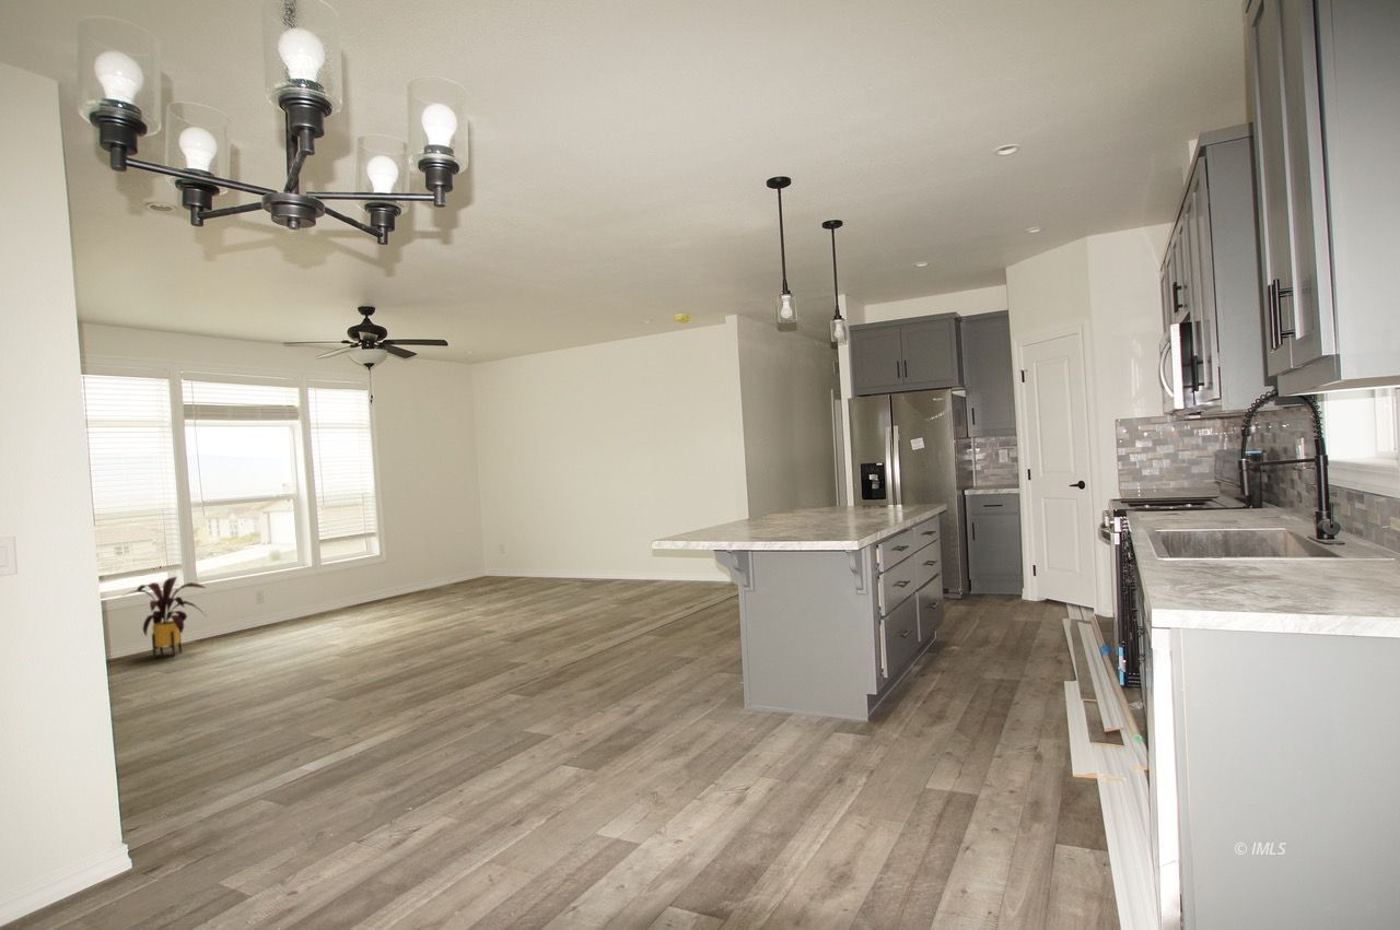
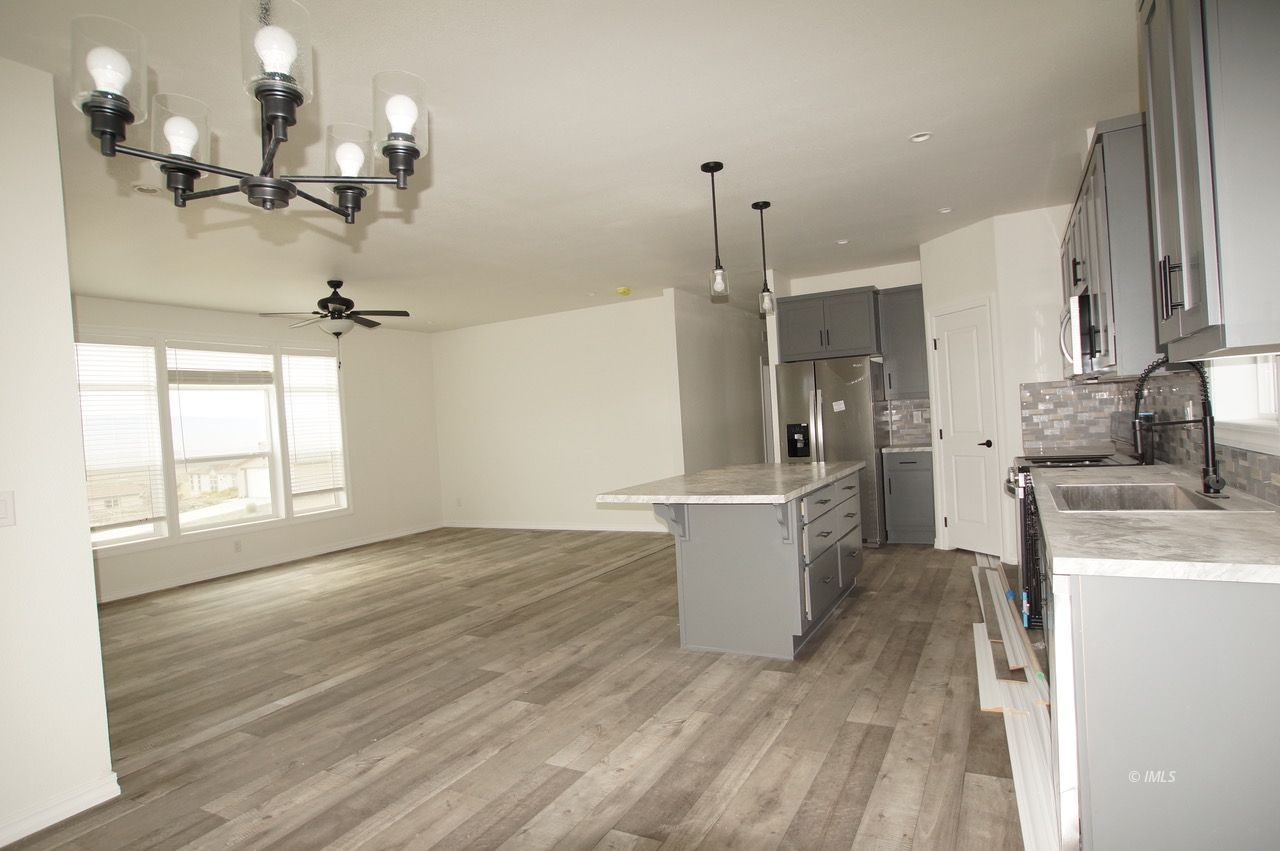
- house plant (162, 616)
